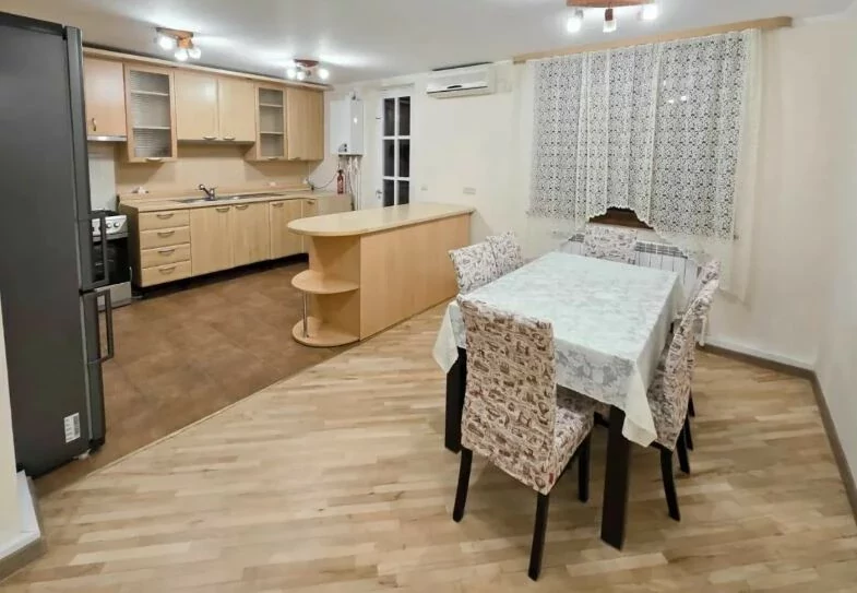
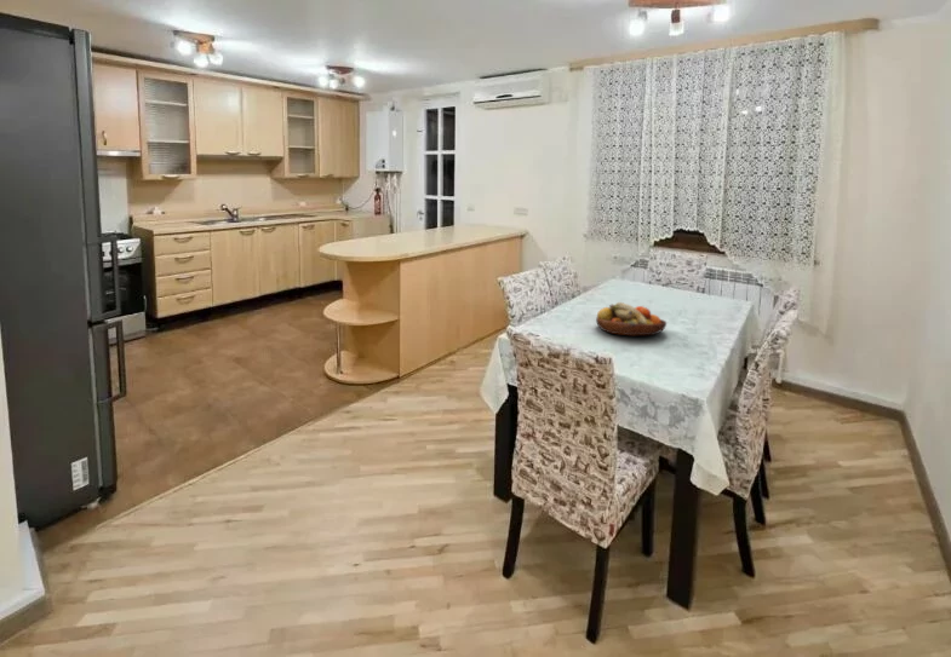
+ fruit bowl (631, 317)
